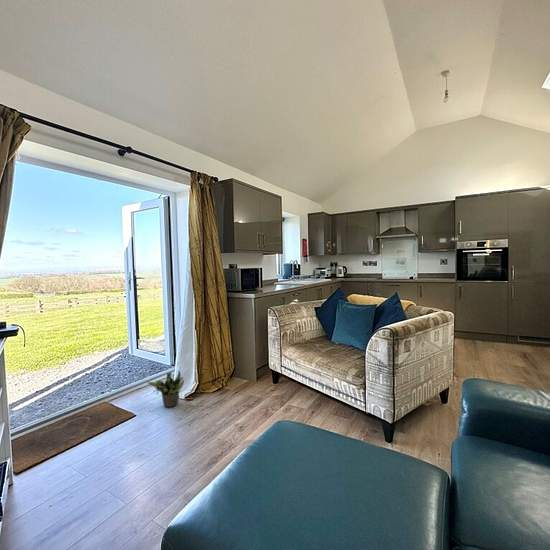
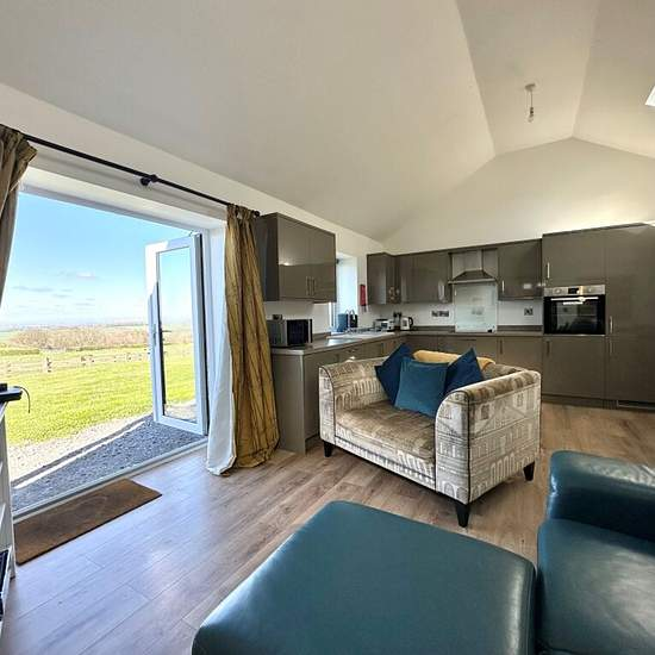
- potted plant (166, 388)
